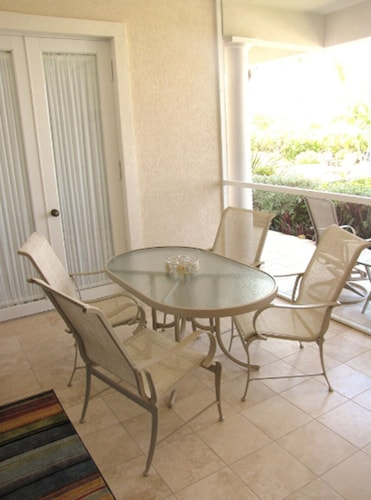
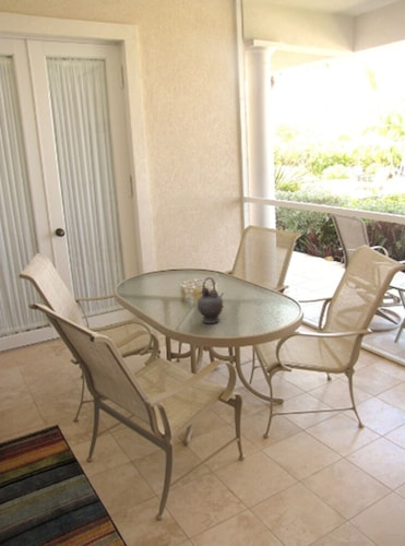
+ teapot (212, 298)
